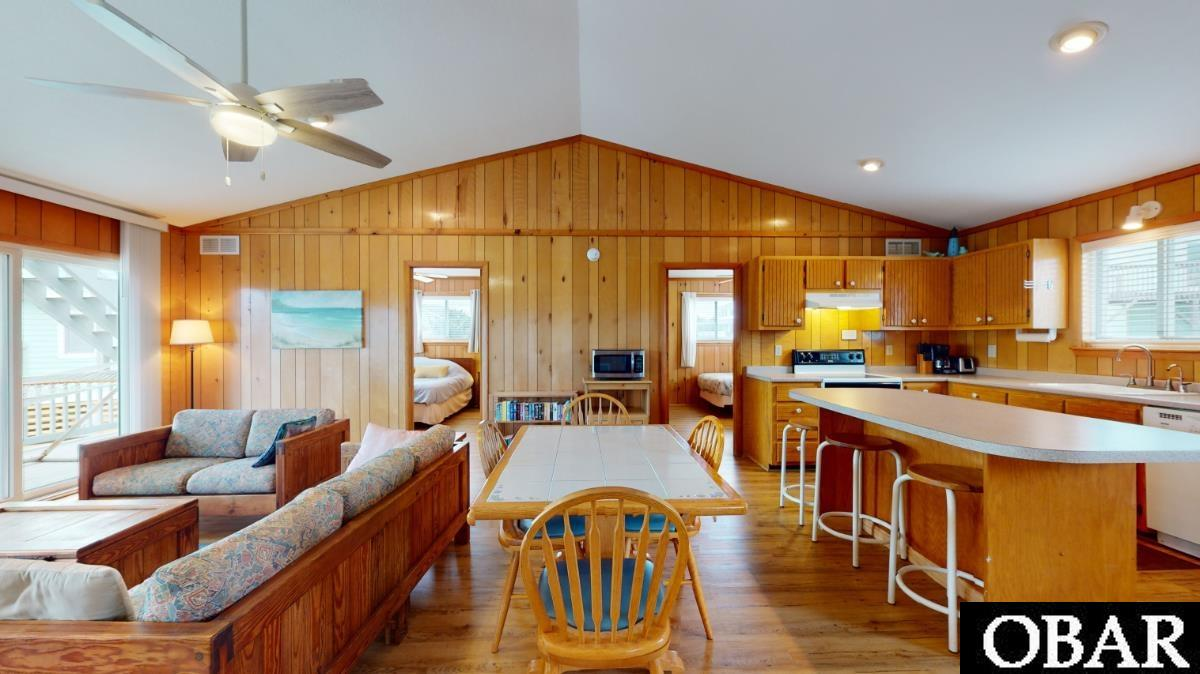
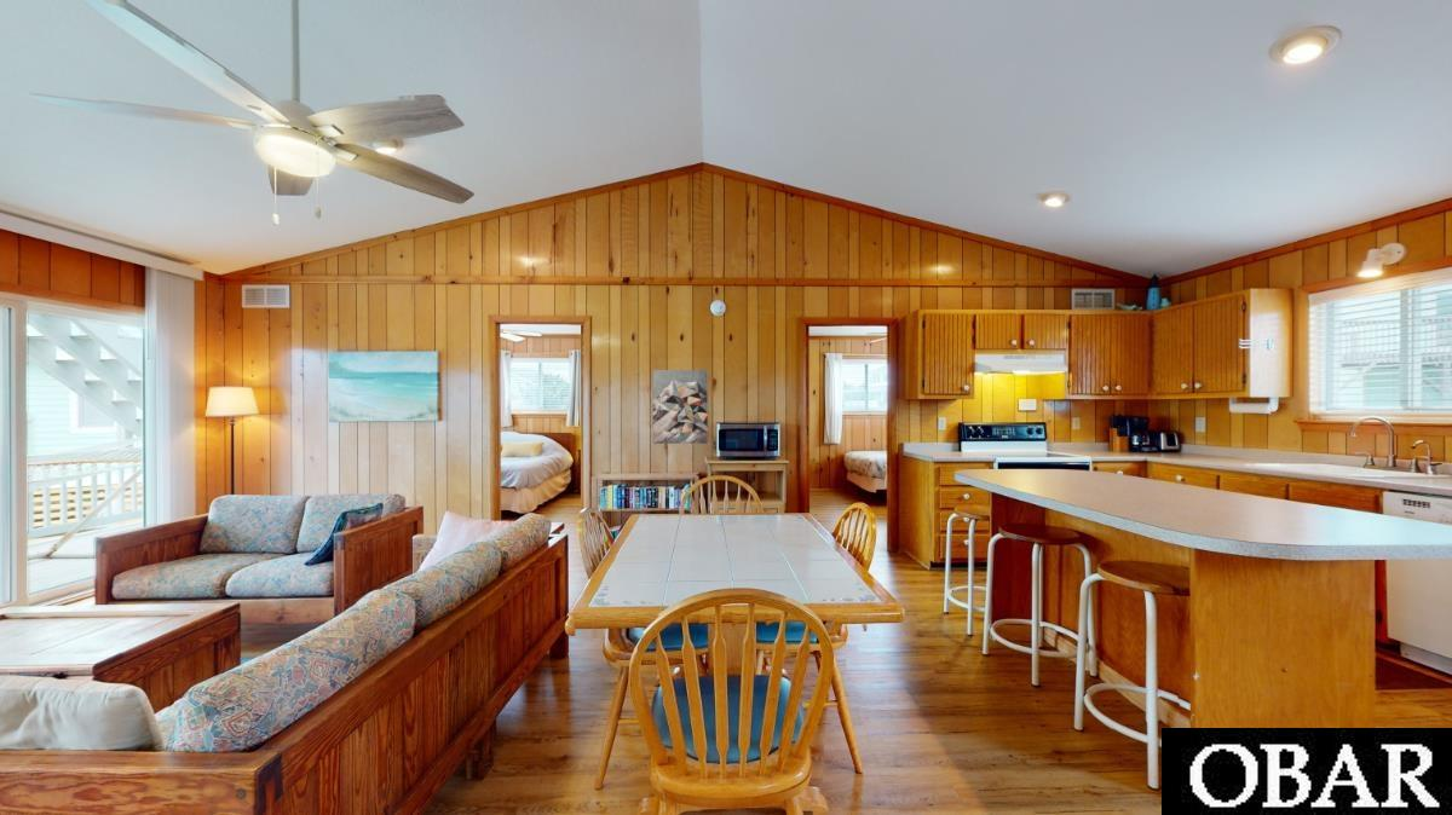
+ wall art (680, 406)
